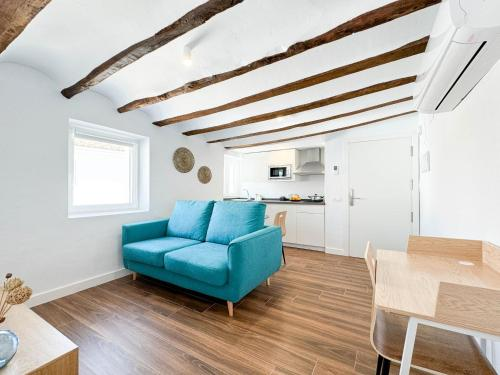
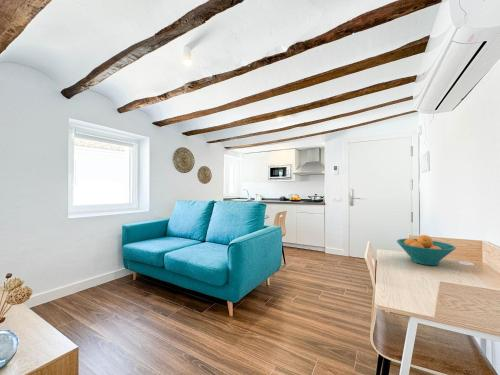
+ fruit bowl (424, 248)
